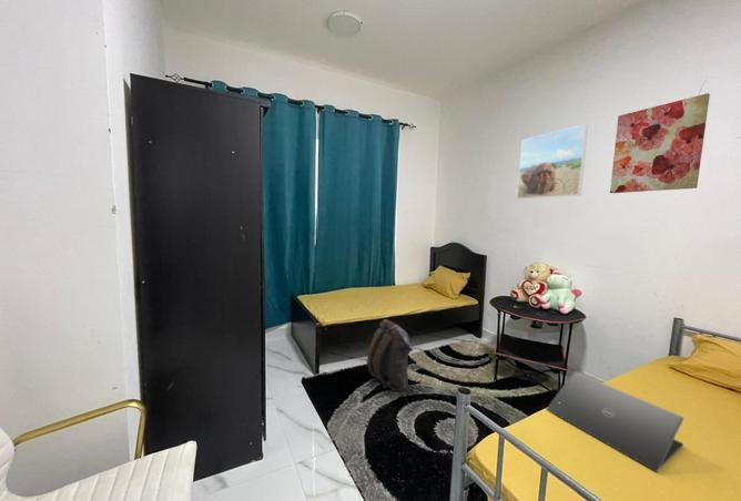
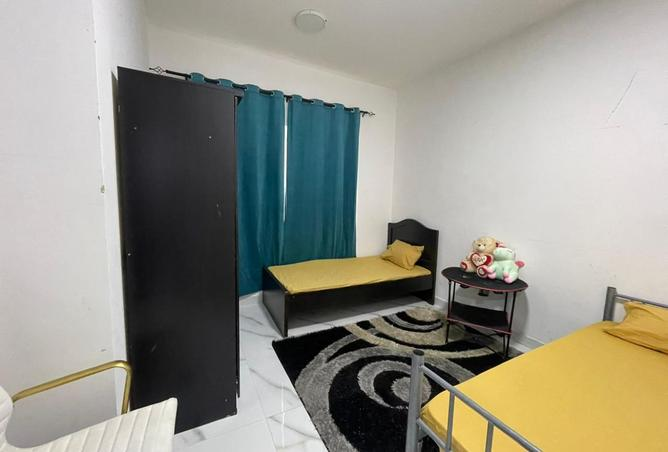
- laptop (610, 411)
- backpack (389, 351)
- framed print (548, 165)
- wall art (653, 149)
